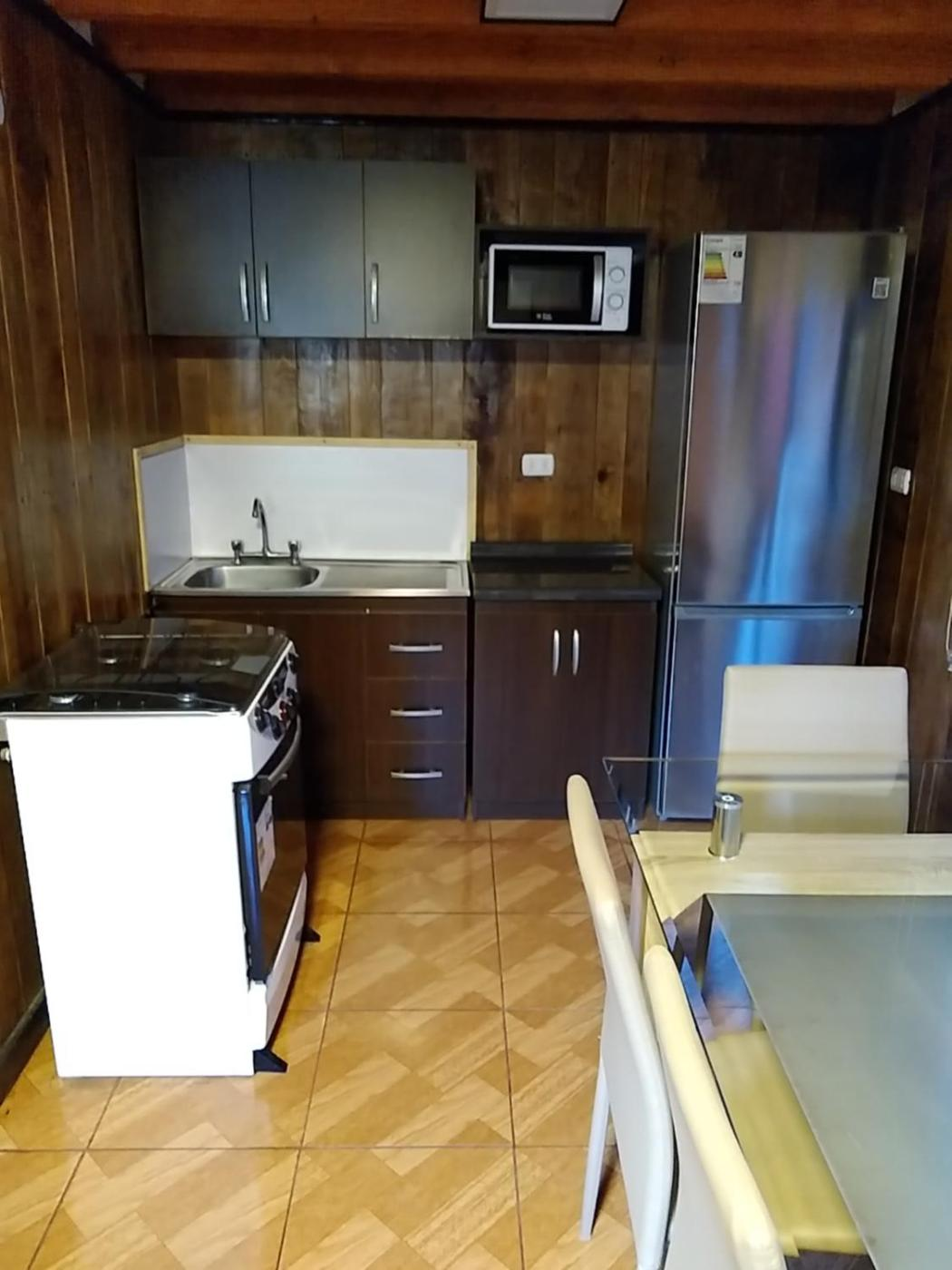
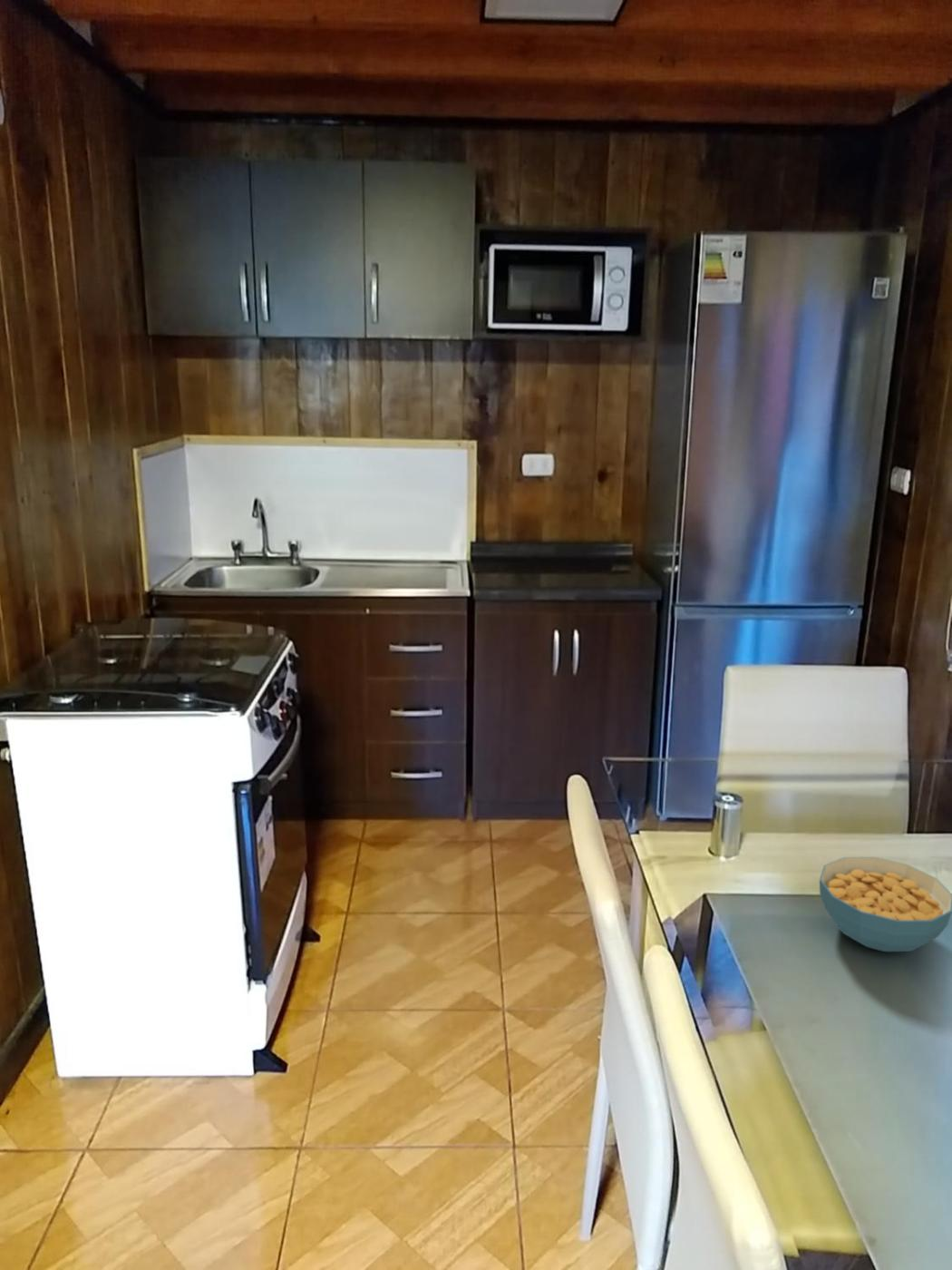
+ cereal bowl (881, 913)
